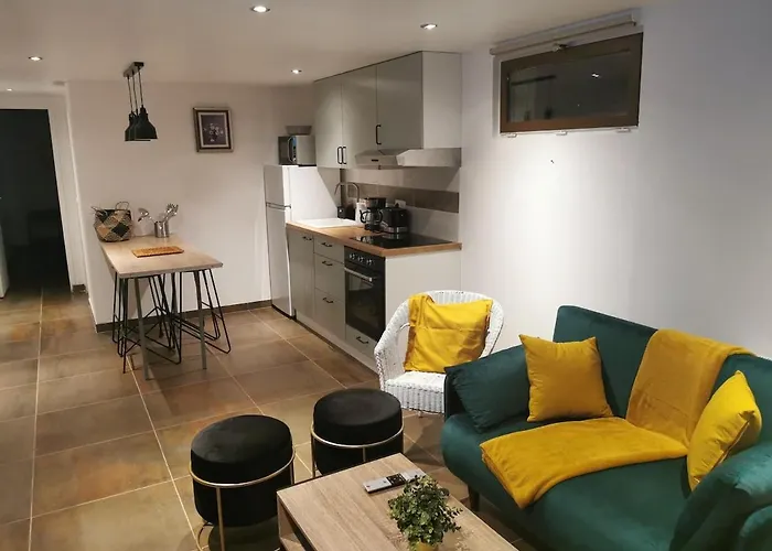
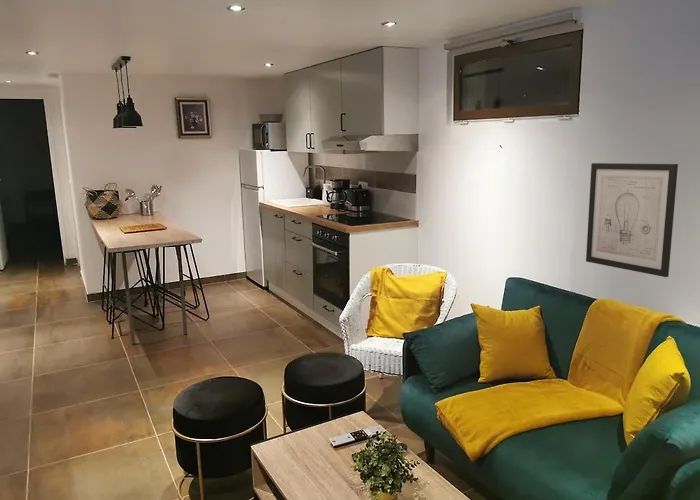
+ wall art (627, 217)
